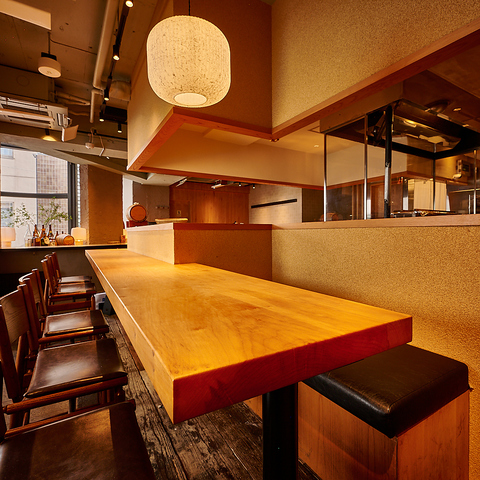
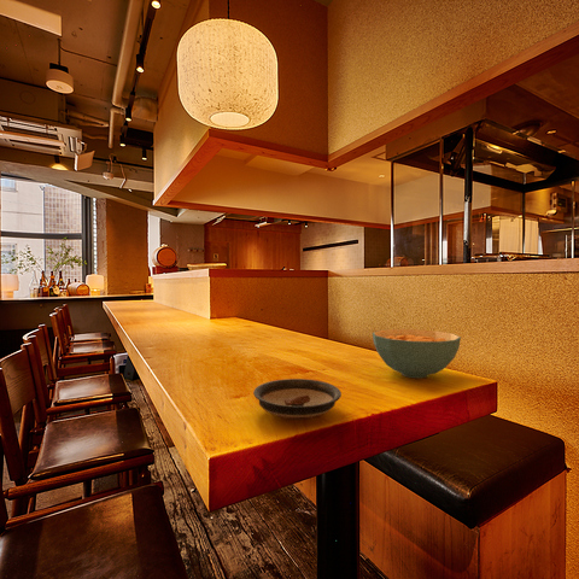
+ saucer (297, 400)
+ cereal bowl (414, 355)
